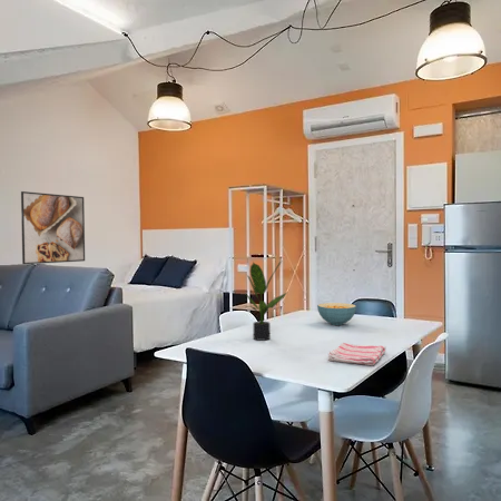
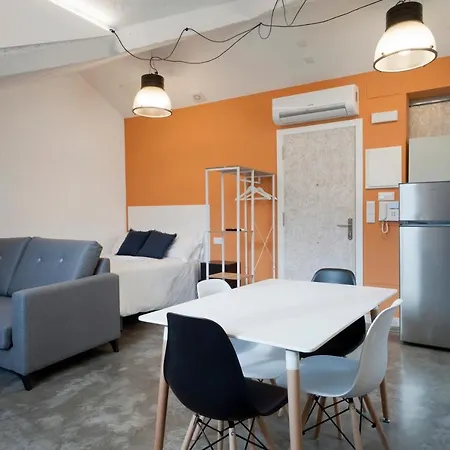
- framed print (55, 228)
- cereal bowl (336, 314)
- potted plant (263, 301)
- dish towel (357, 351)
